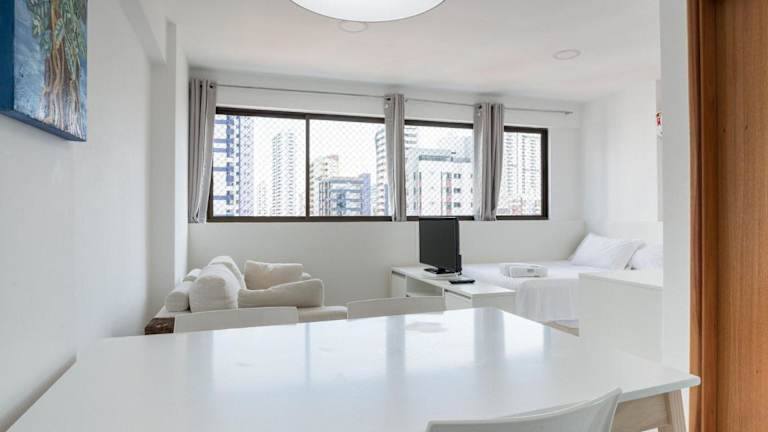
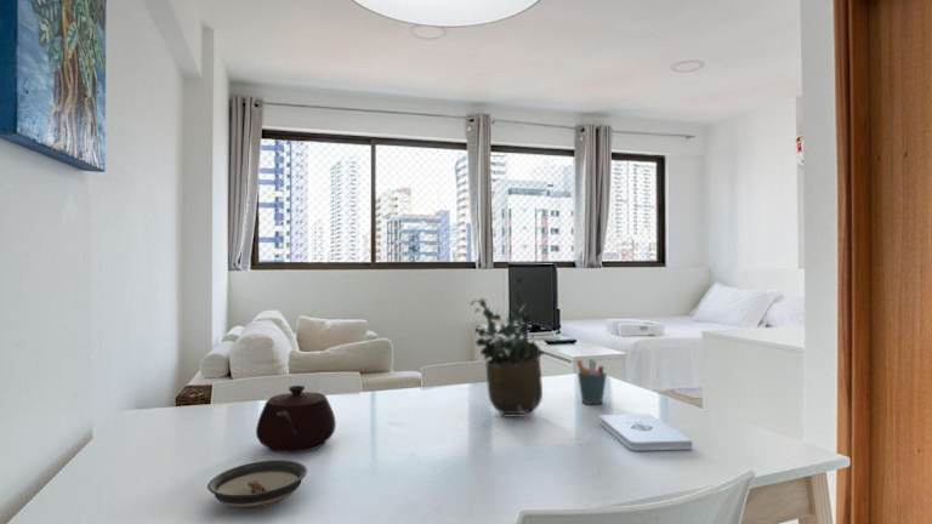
+ notepad (641, 429)
+ teapot (295, 416)
+ pen holder (591, 378)
+ potted plant (510, 346)
+ saucer (258, 486)
